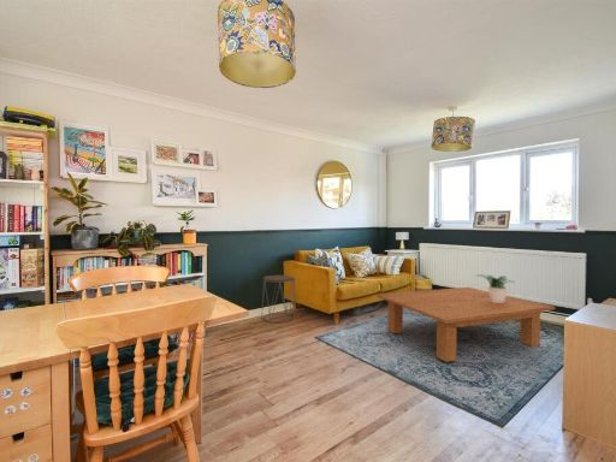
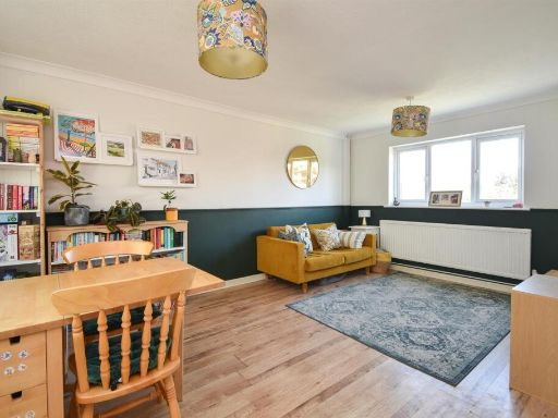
- potted plant (494, 288)
- coffee table (458, 318)
- side table (277, 295)
